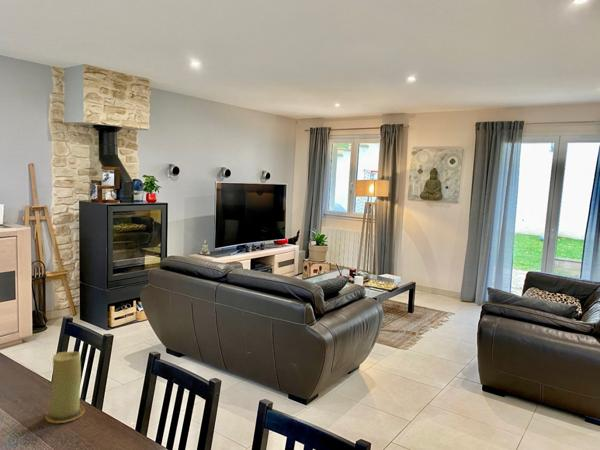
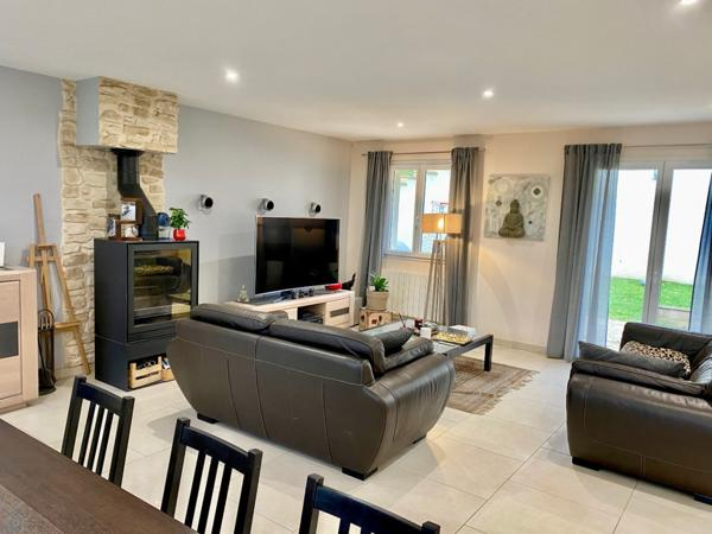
- candle (65, 384)
